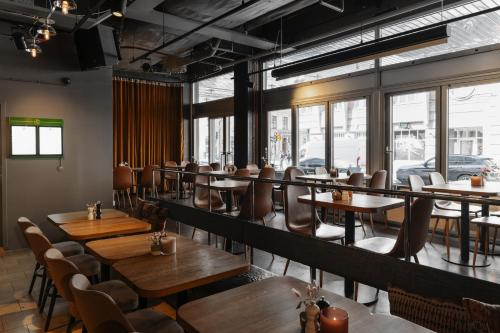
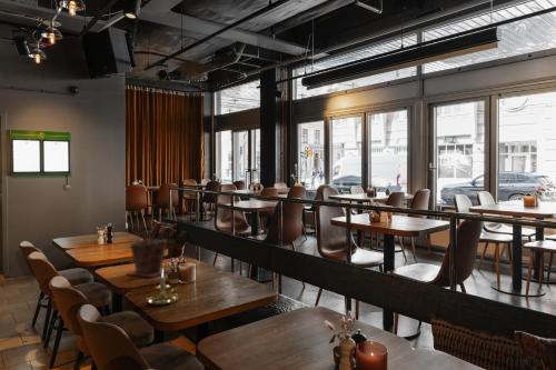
+ plant pot (149, 256)
+ candle holder (165, 284)
